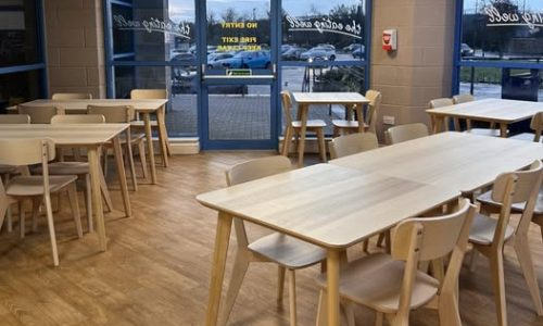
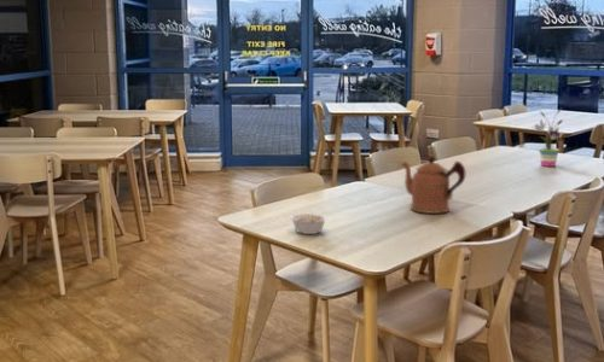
+ legume (309, 222)
+ coffeepot (431, 182)
+ potted plant (547, 136)
